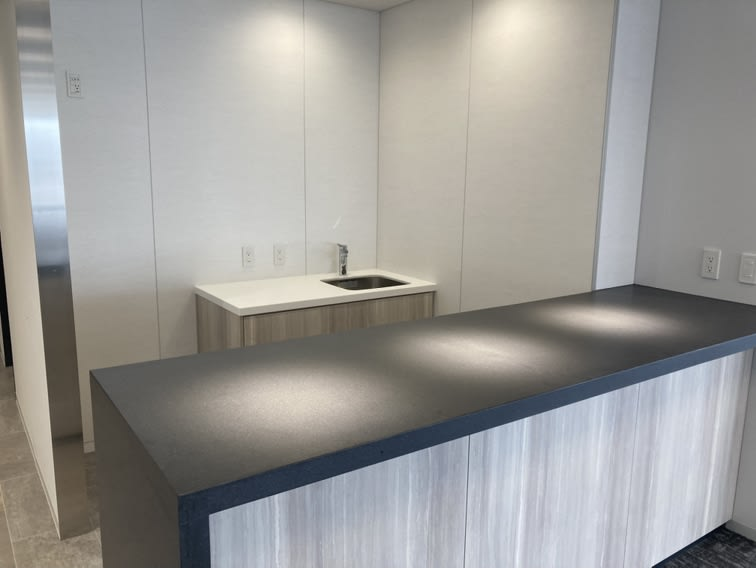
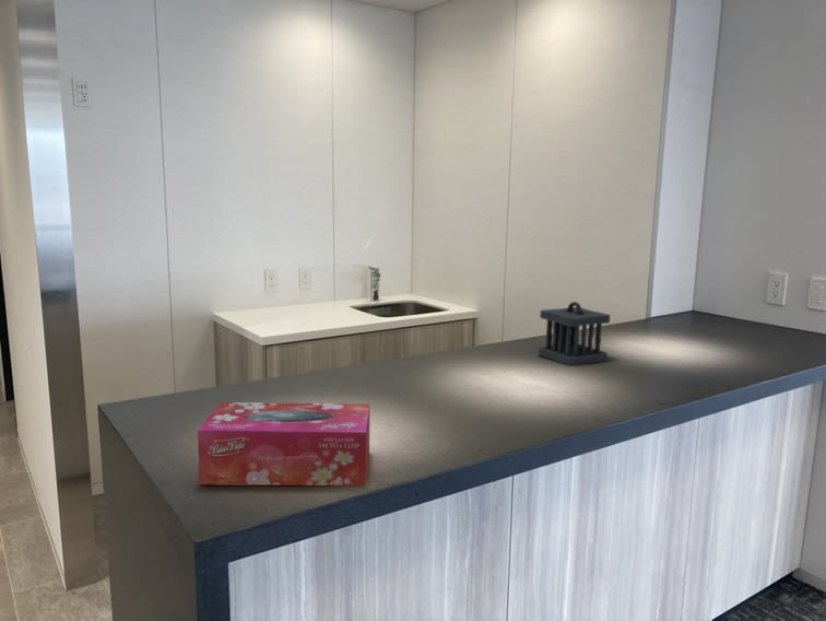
+ utensil holder (574, 329)
+ tissue box (290, 442)
